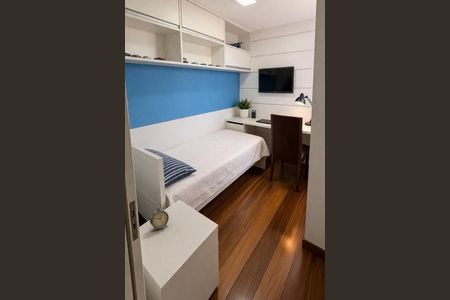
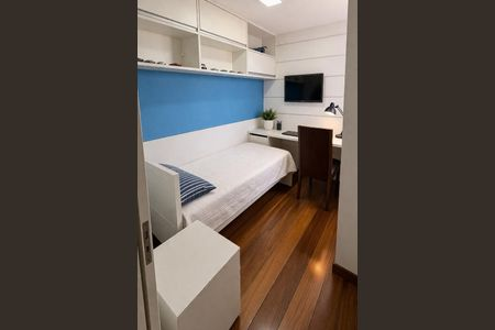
- alarm clock (158, 216)
